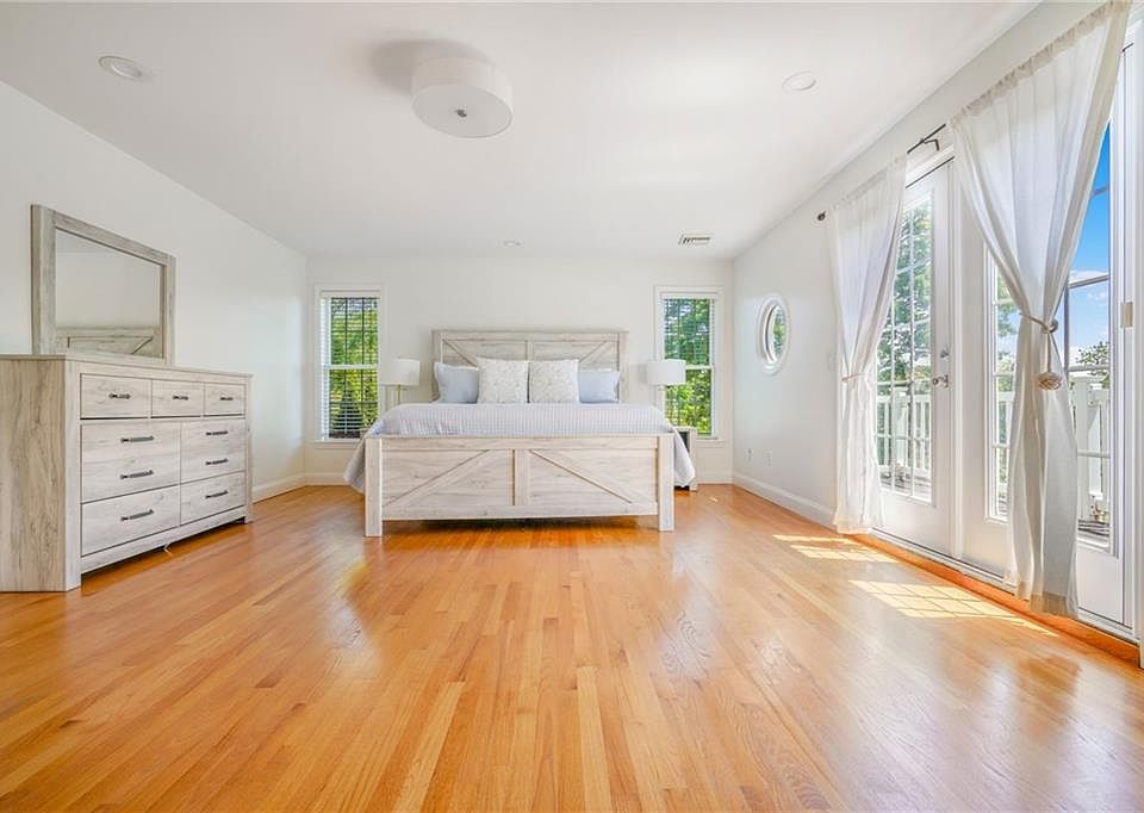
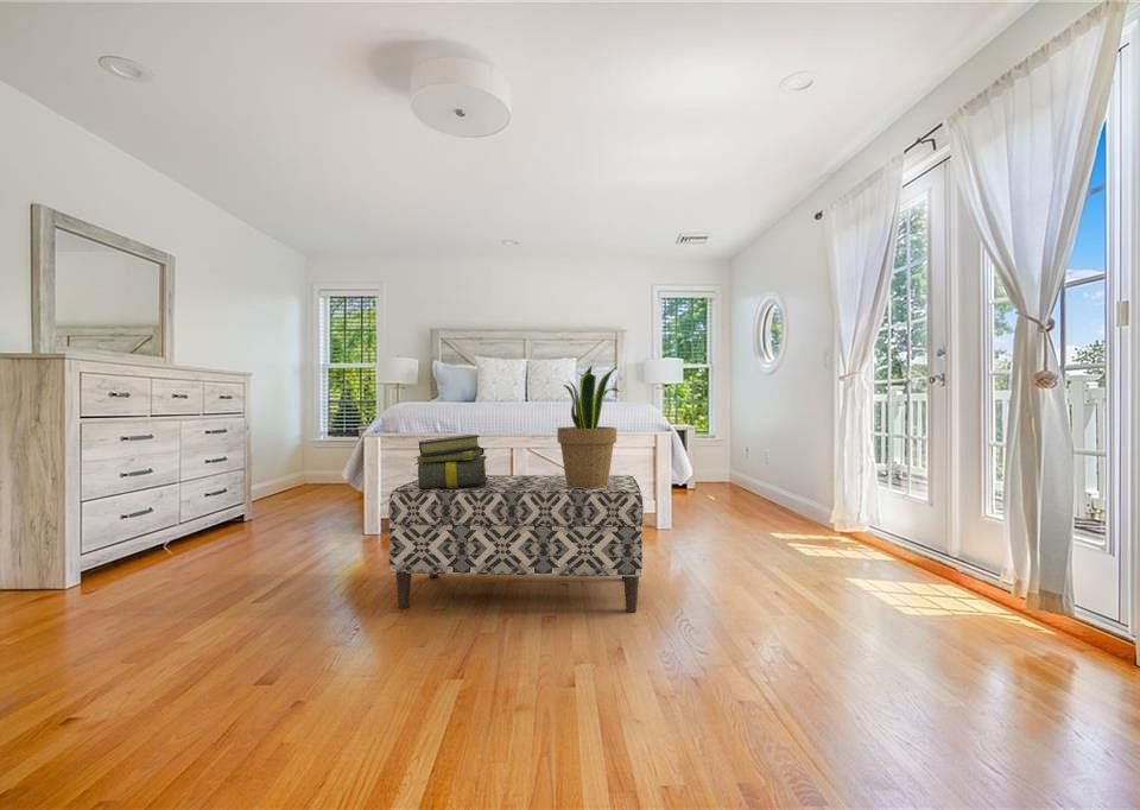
+ stack of books (451, 460)
+ bench (522, 537)
+ potted plant (591, 425)
